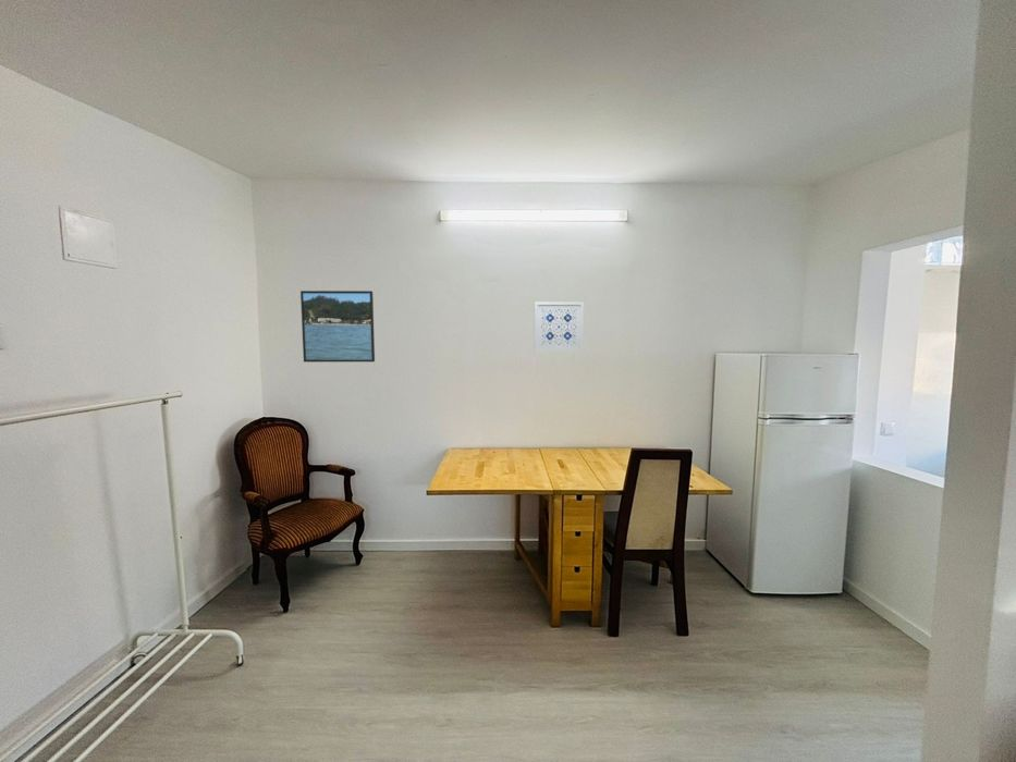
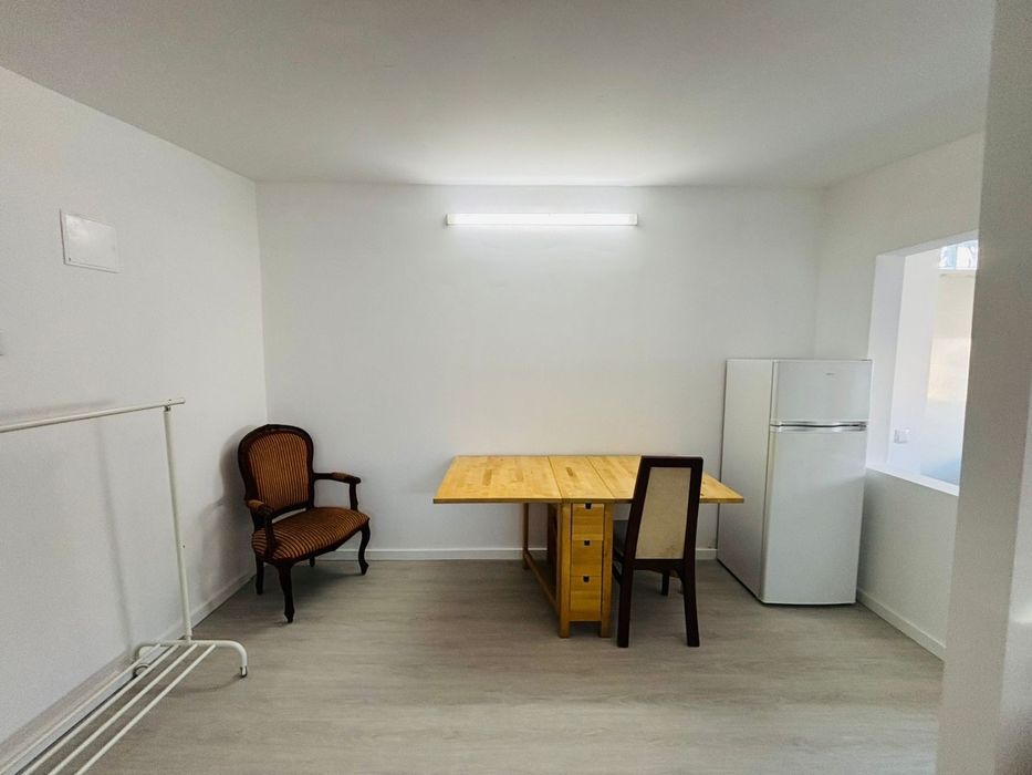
- wall art (559, 327)
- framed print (338, 327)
